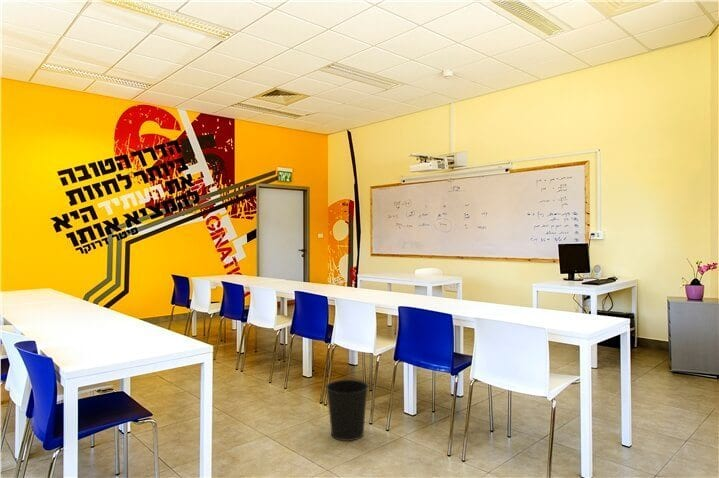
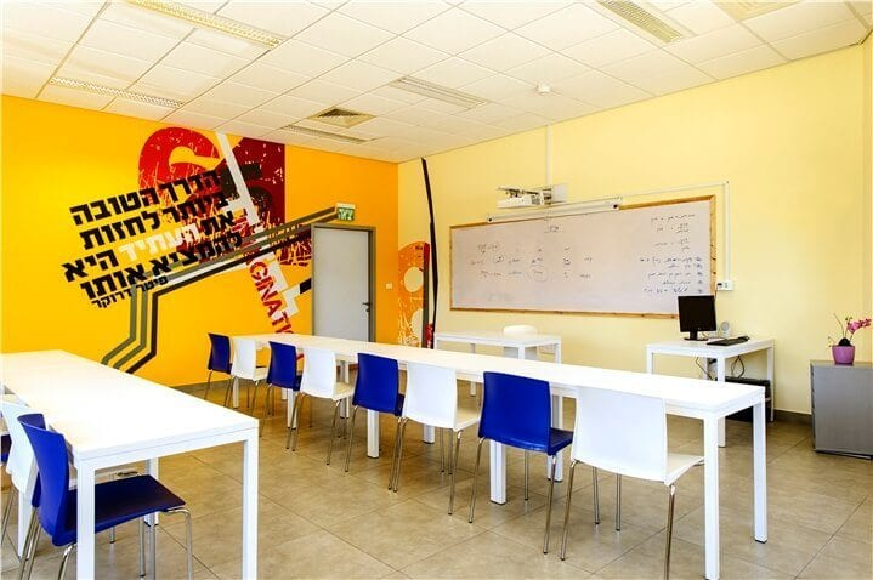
- wastebasket (347, 410)
